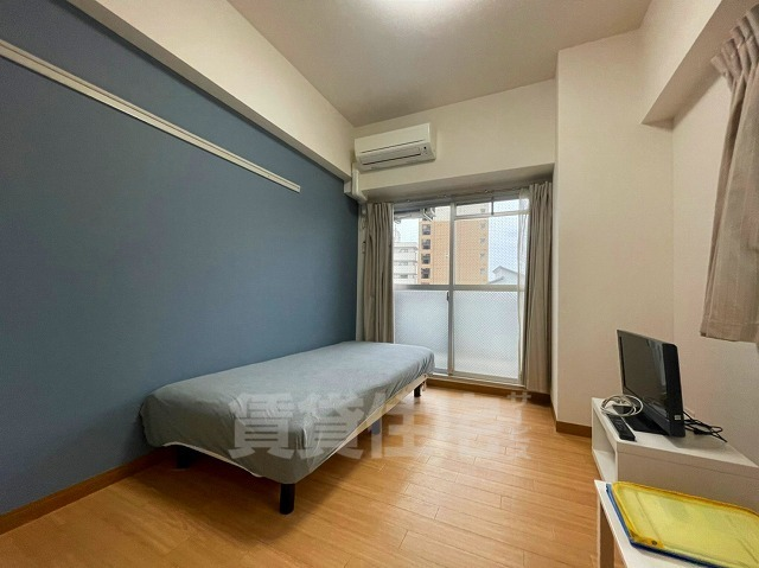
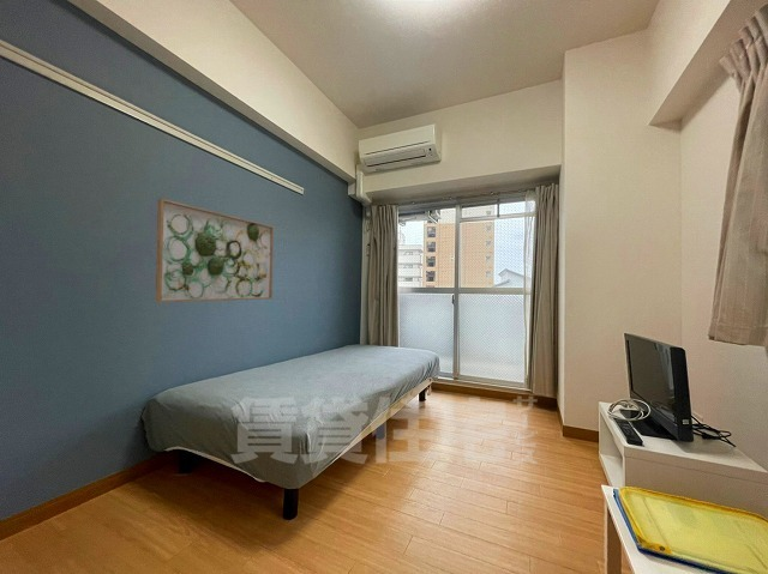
+ wall art (226, 258)
